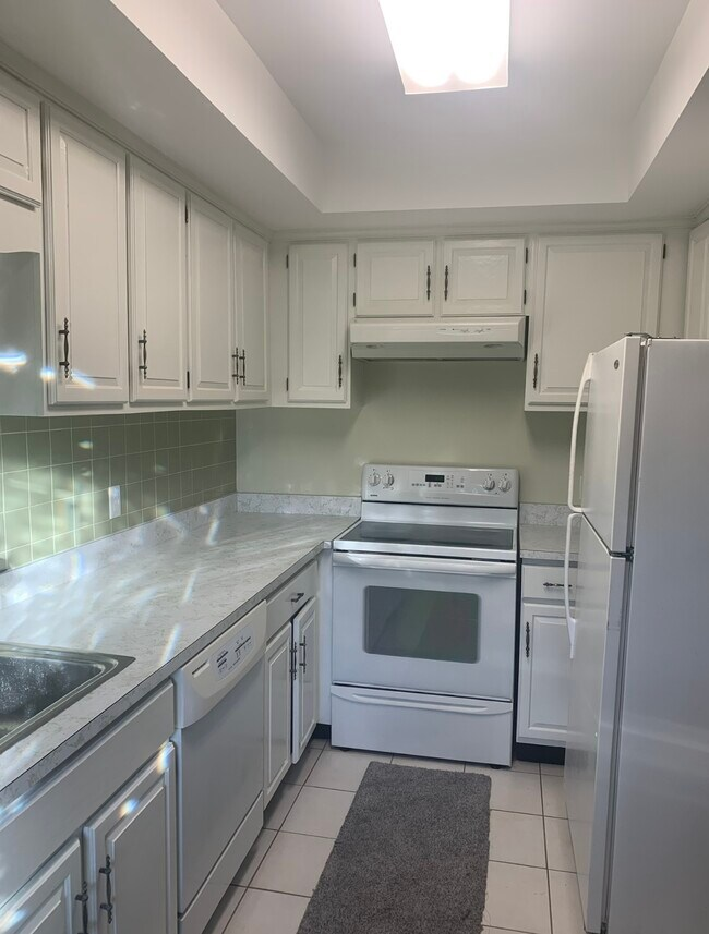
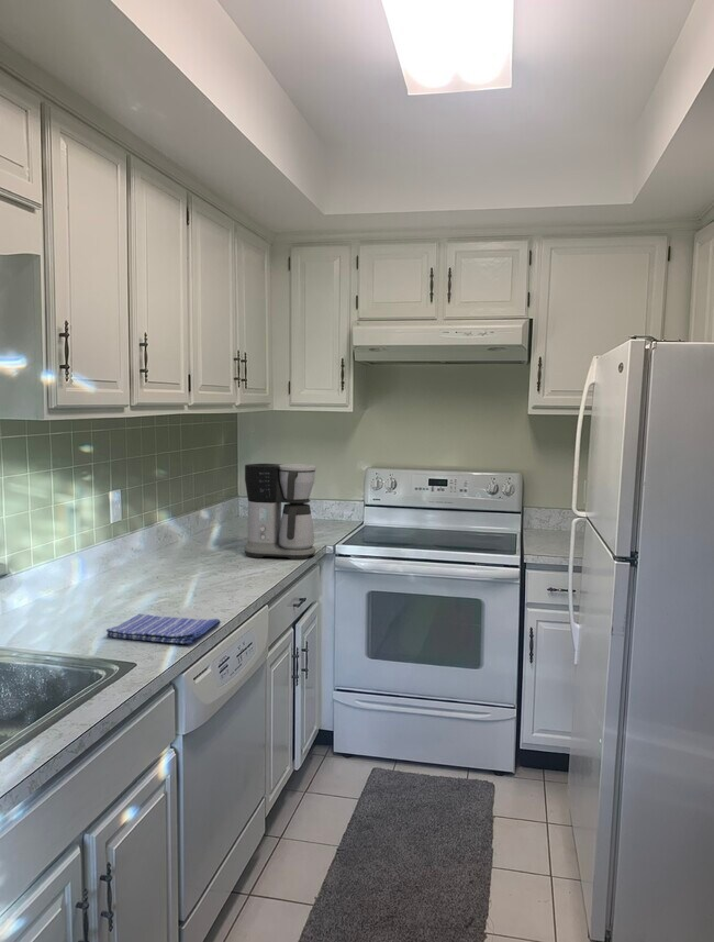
+ dish towel (165, 625)
+ coffee maker (279, 510)
